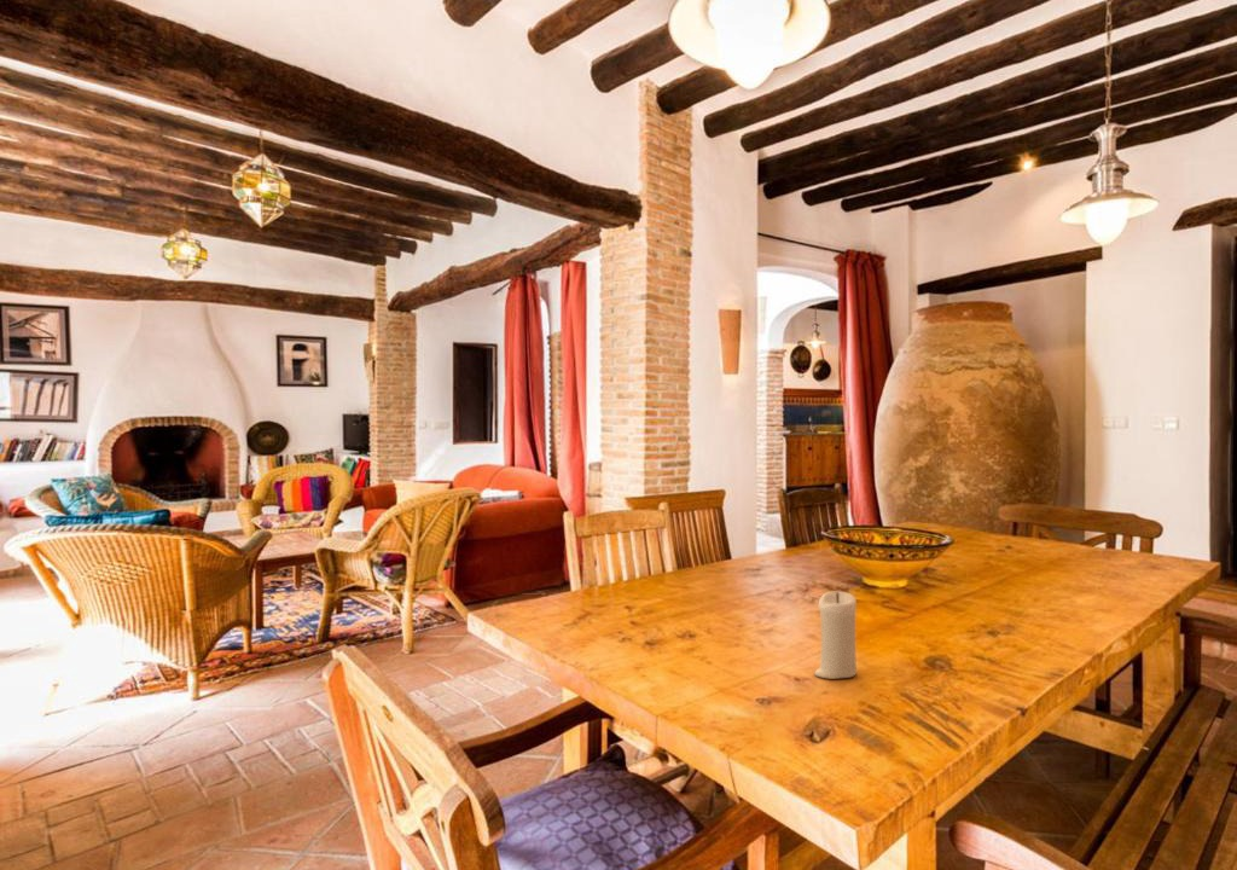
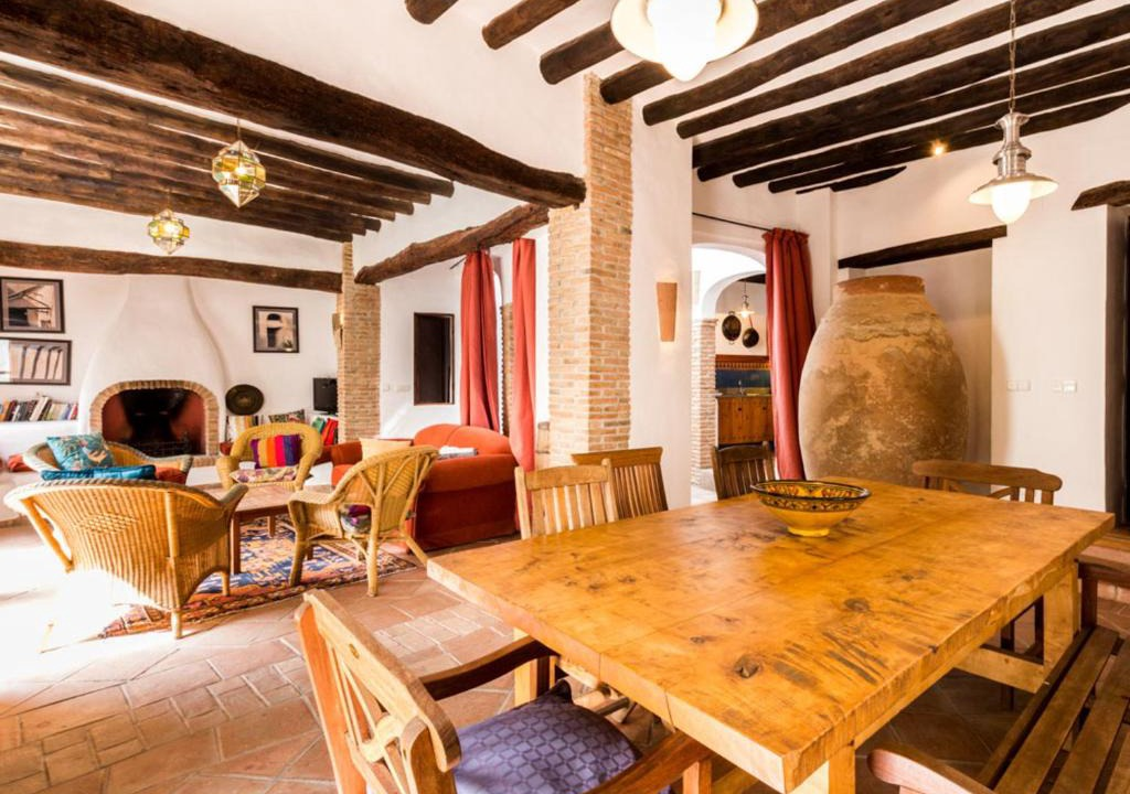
- candle (836, 632)
